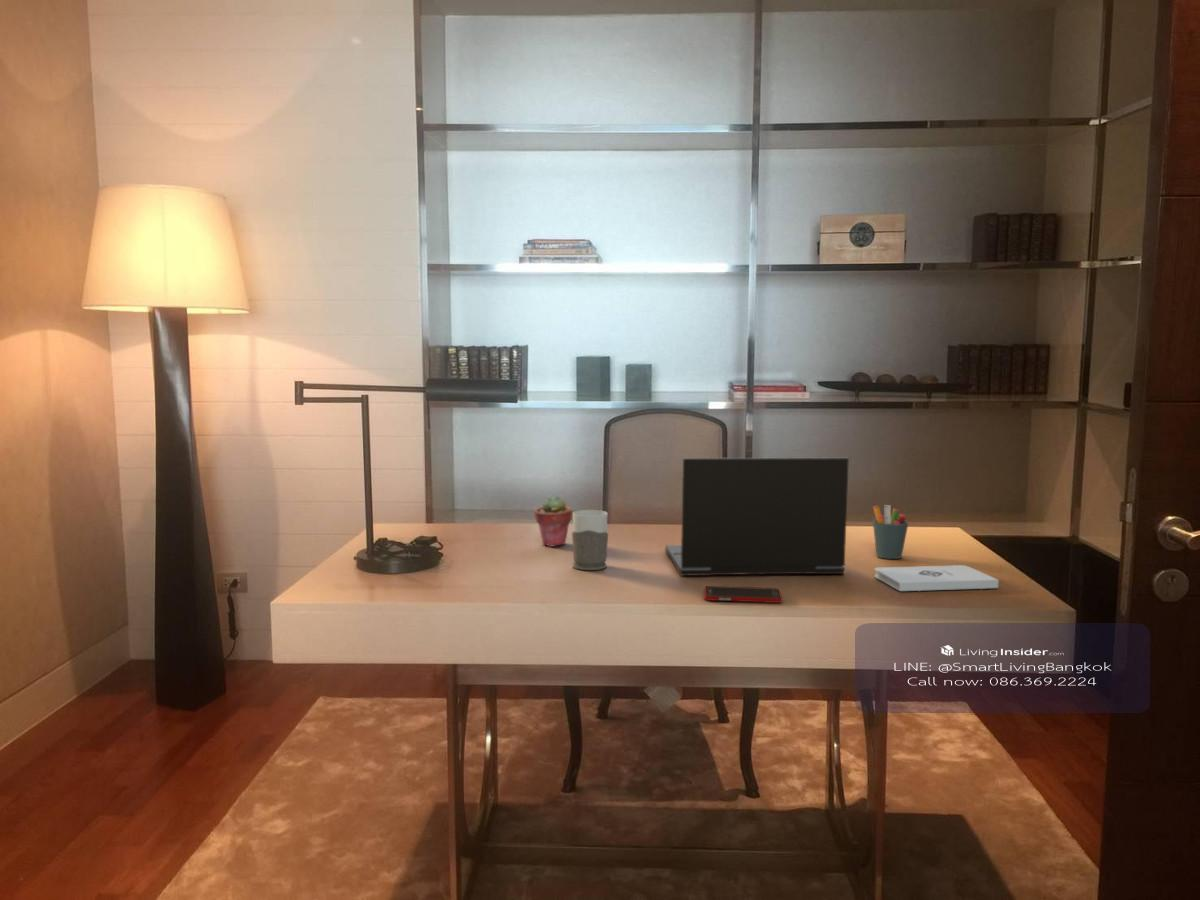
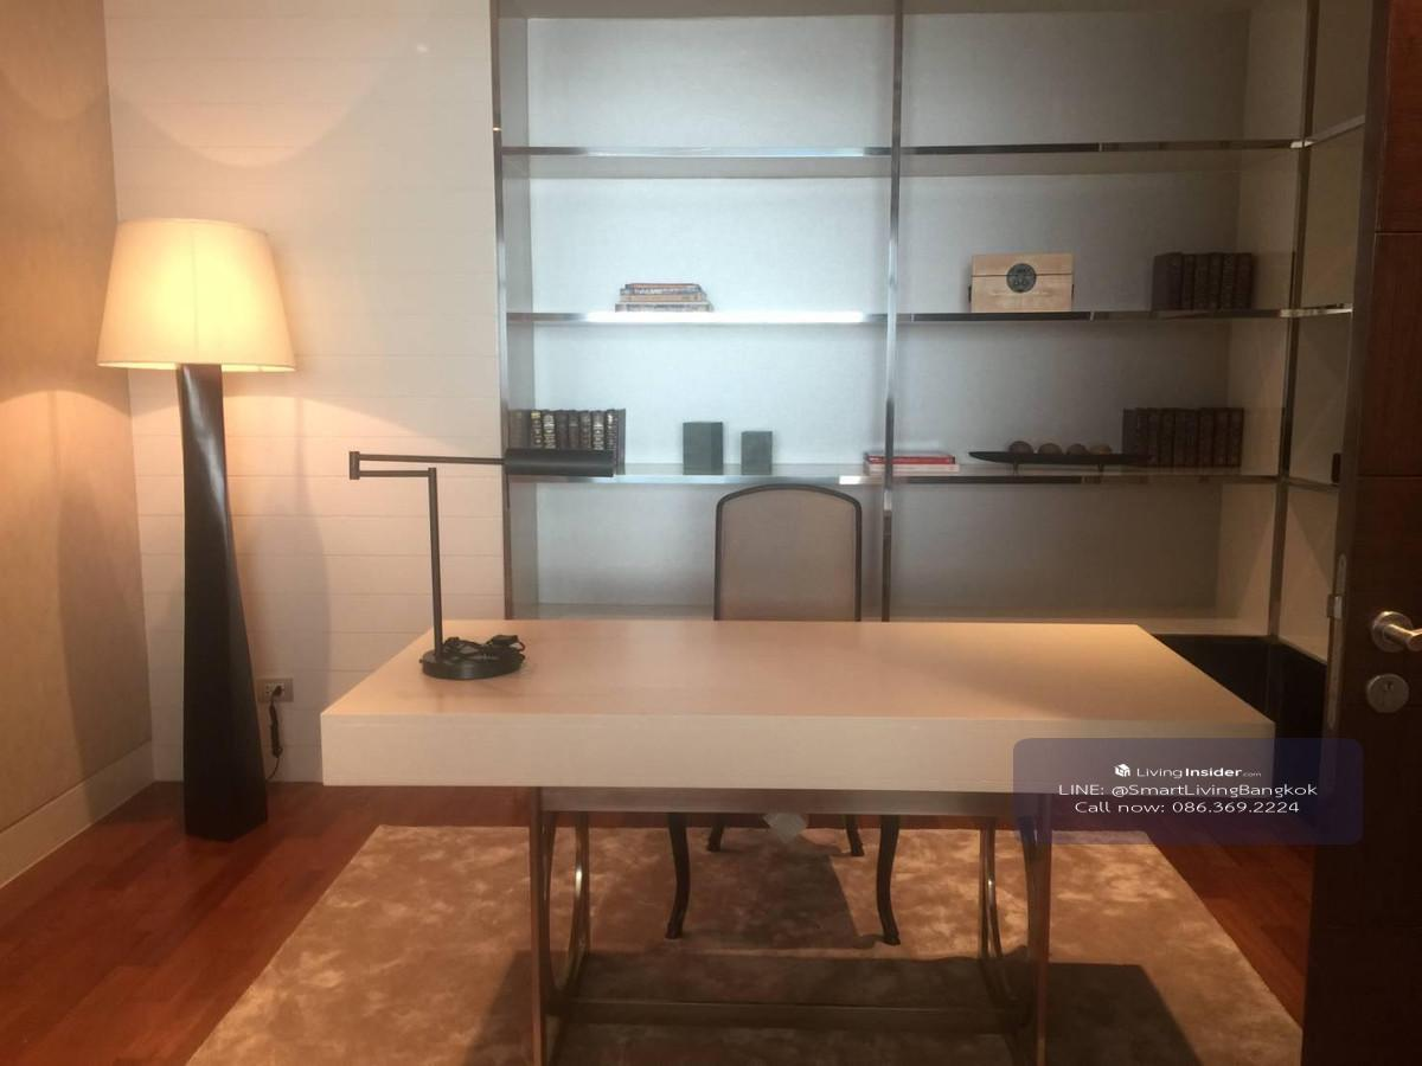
- cell phone (742, 594)
- pen holder (889, 529)
- mug (590, 537)
- notepad (933, 577)
- laptop (751, 507)
- potted succulent (553, 519)
